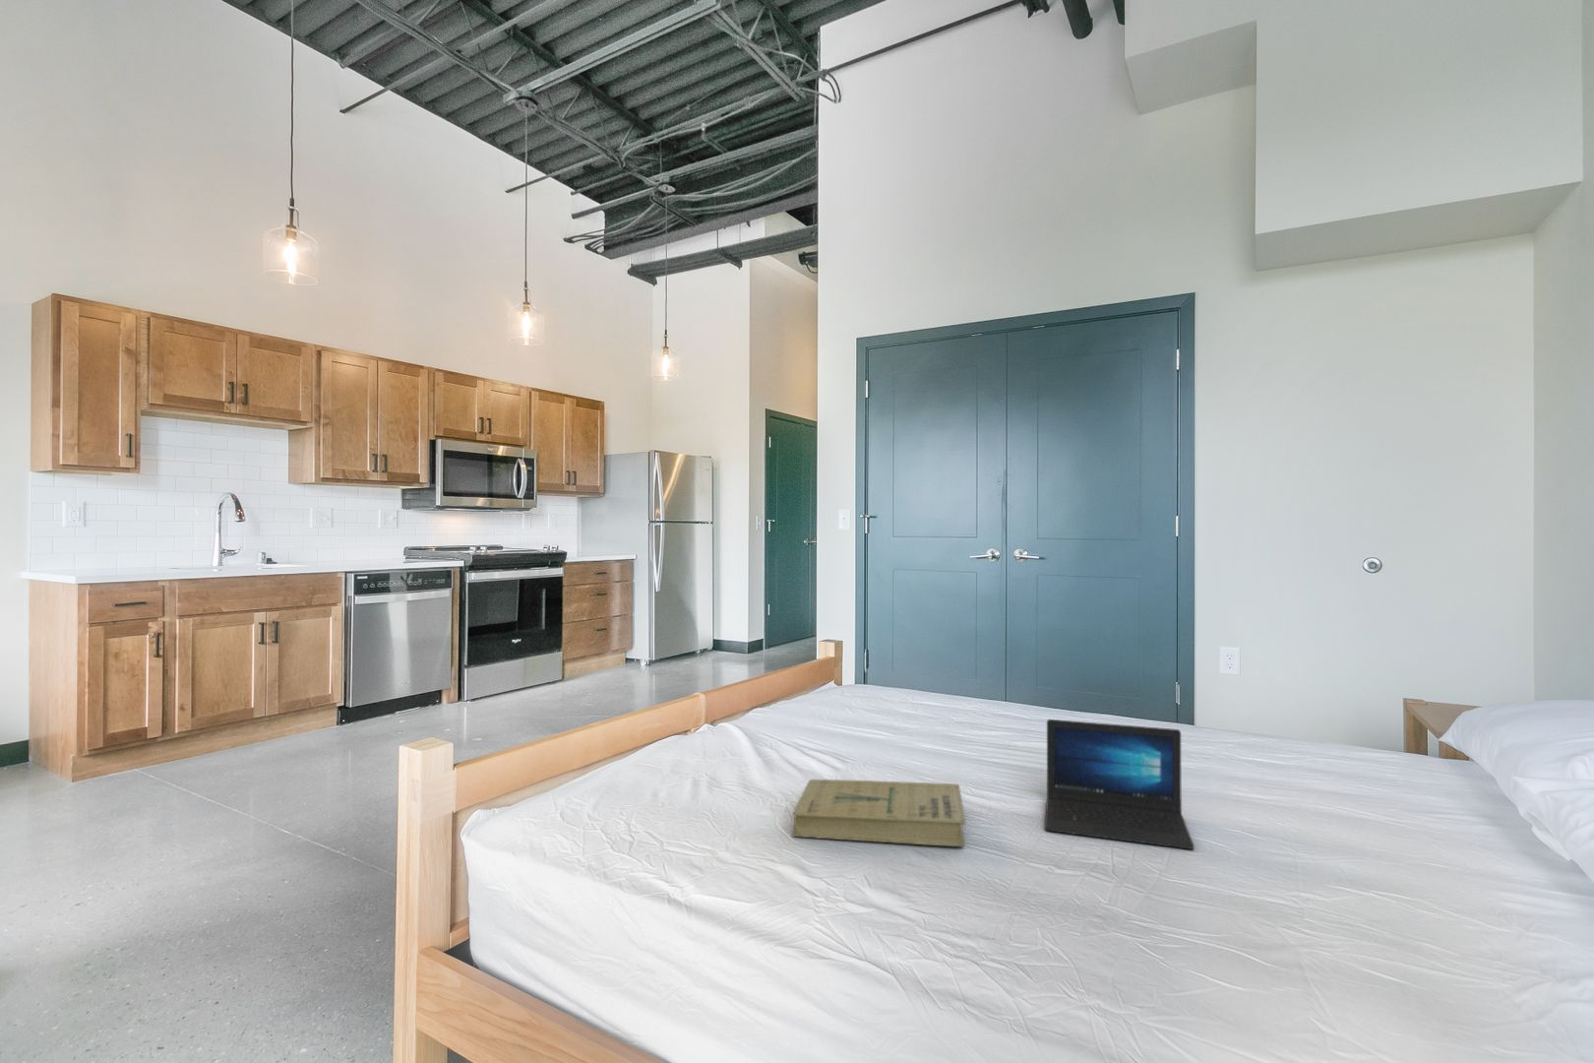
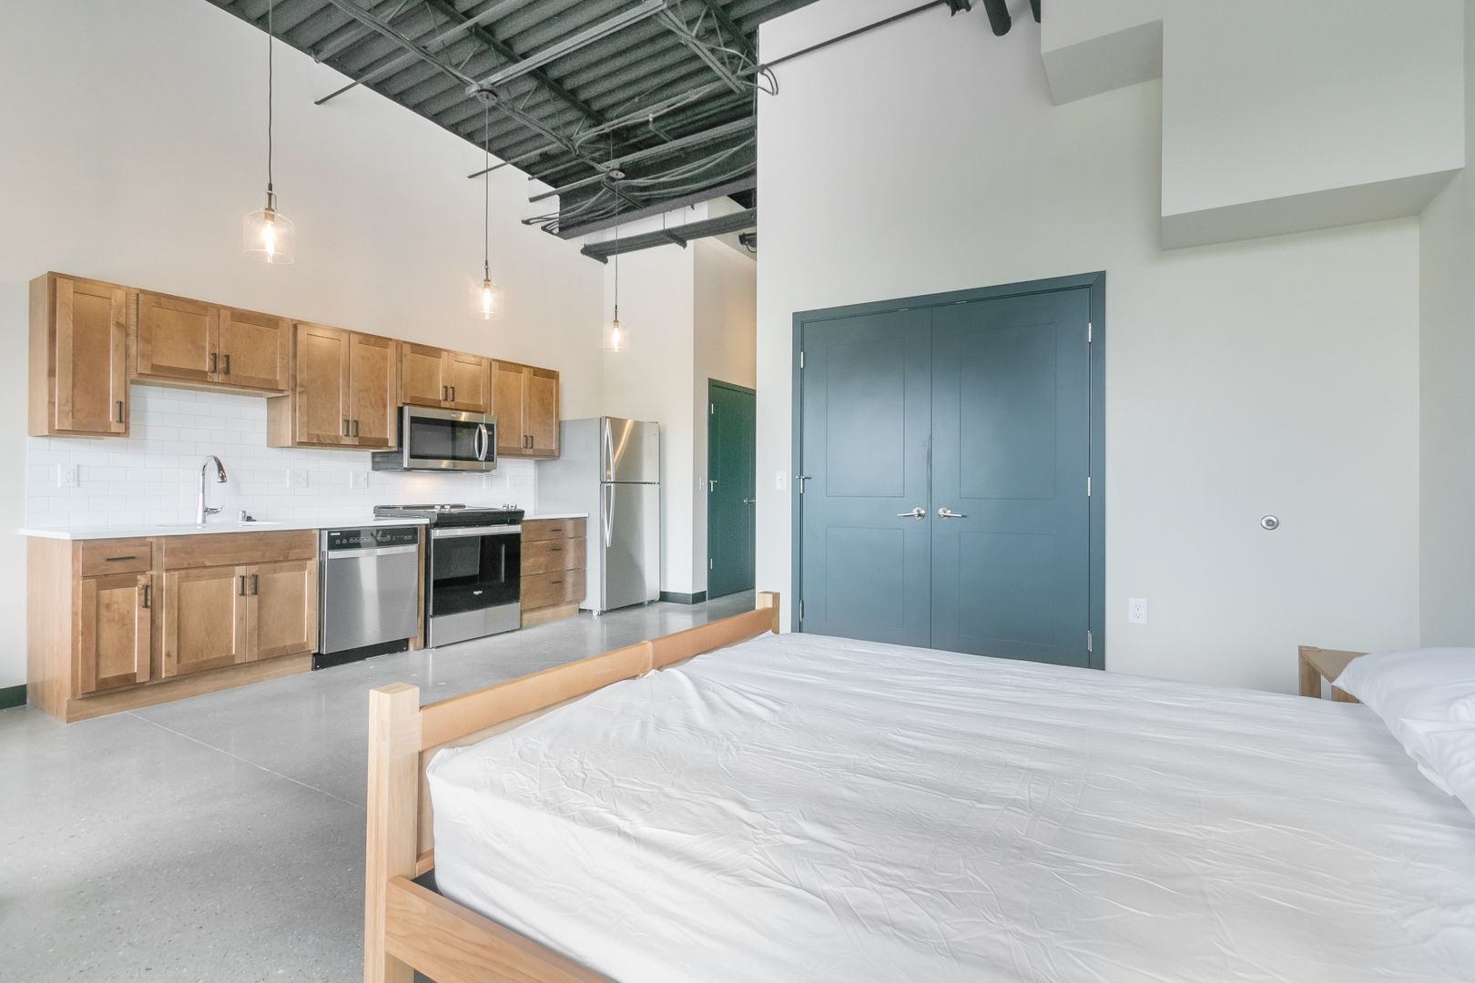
- book (880, 808)
- laptop (1114, 778)
